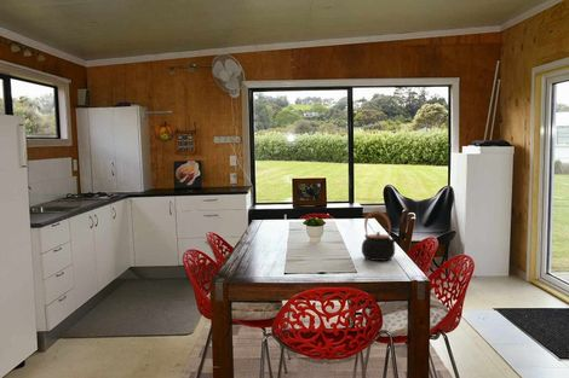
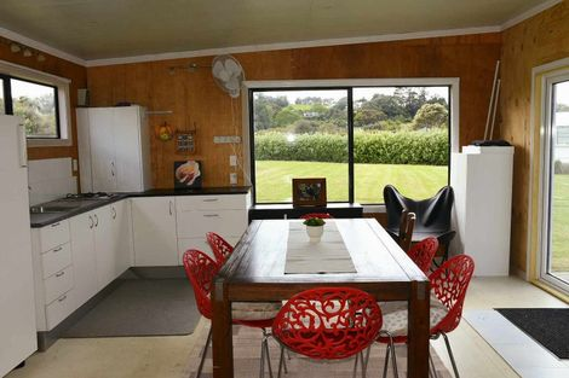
- teapot (380, 234)
